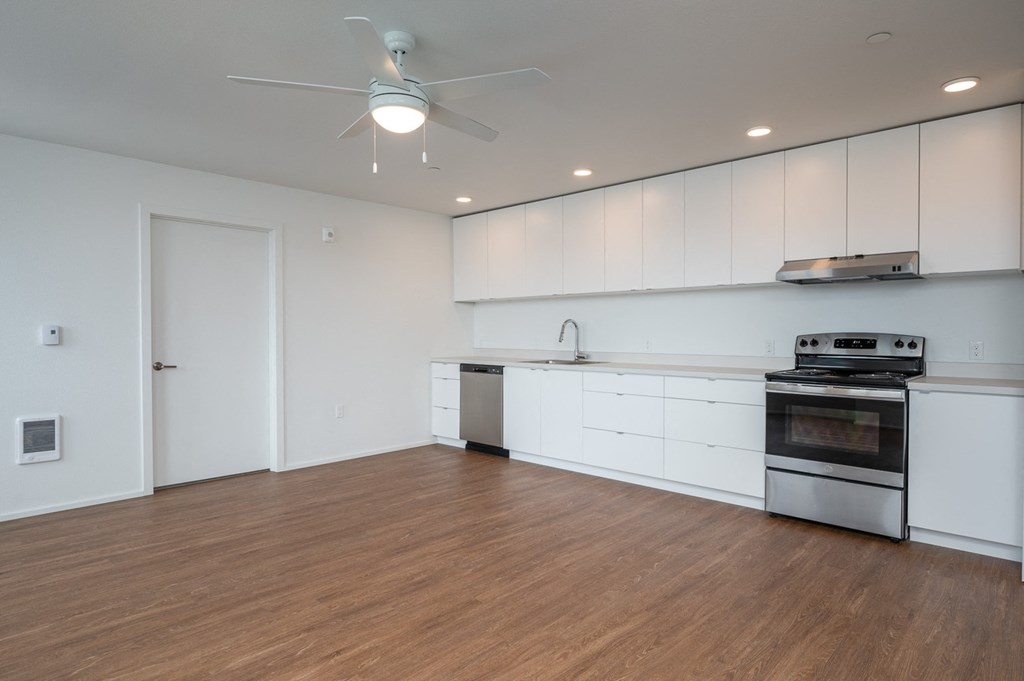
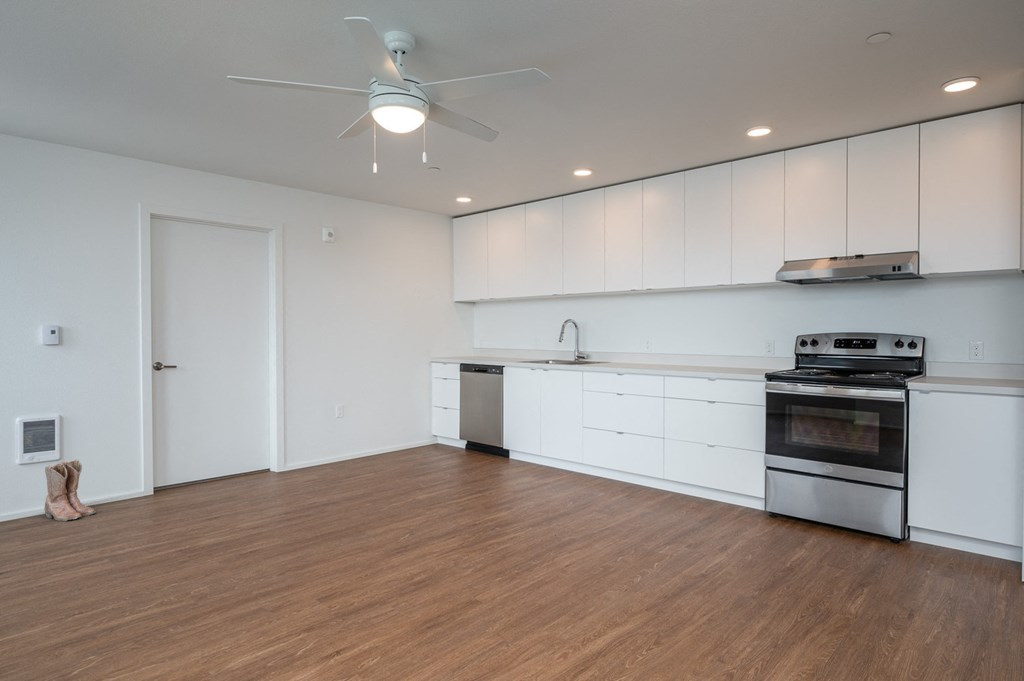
+ boots (70, 488)
